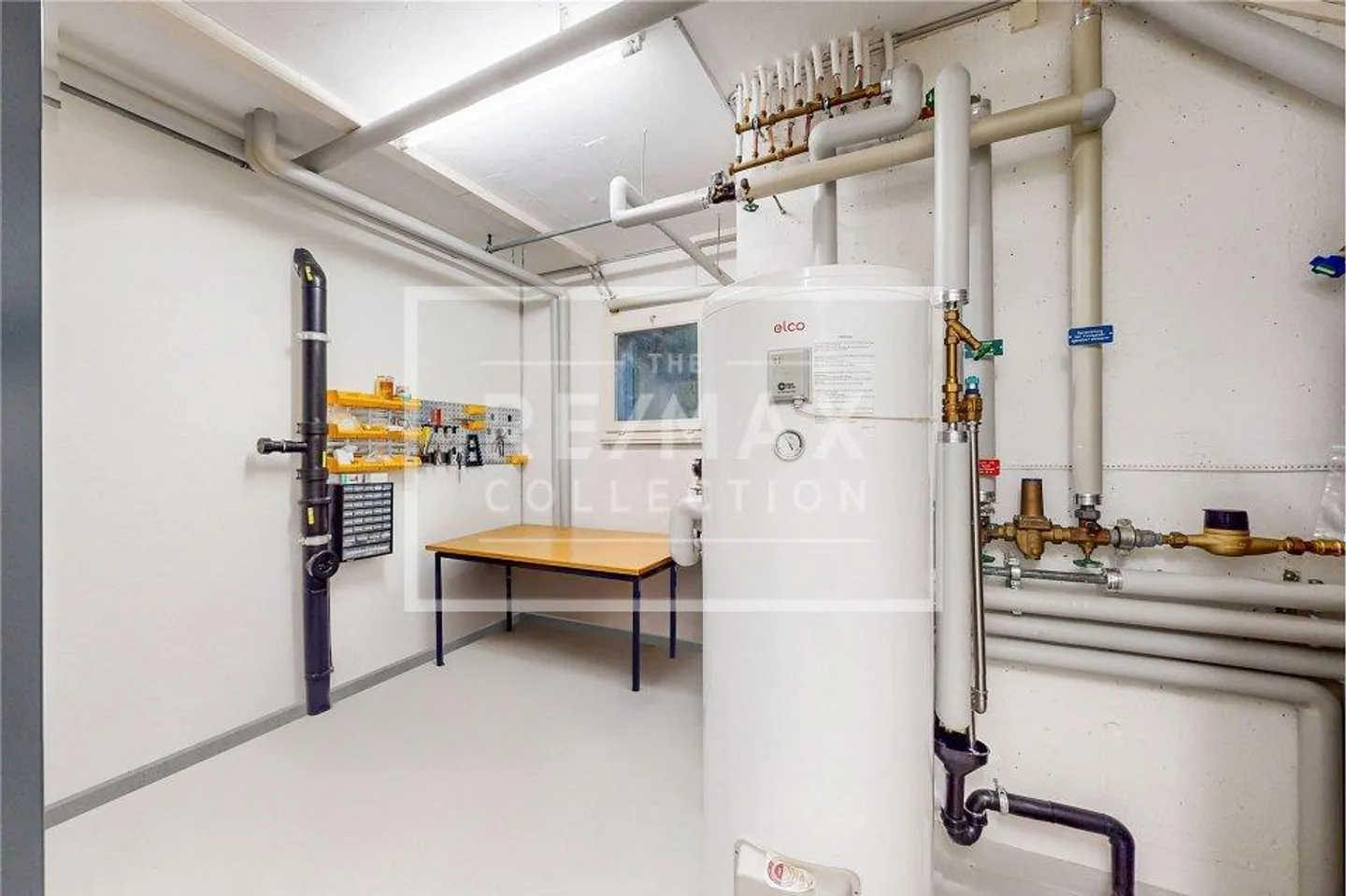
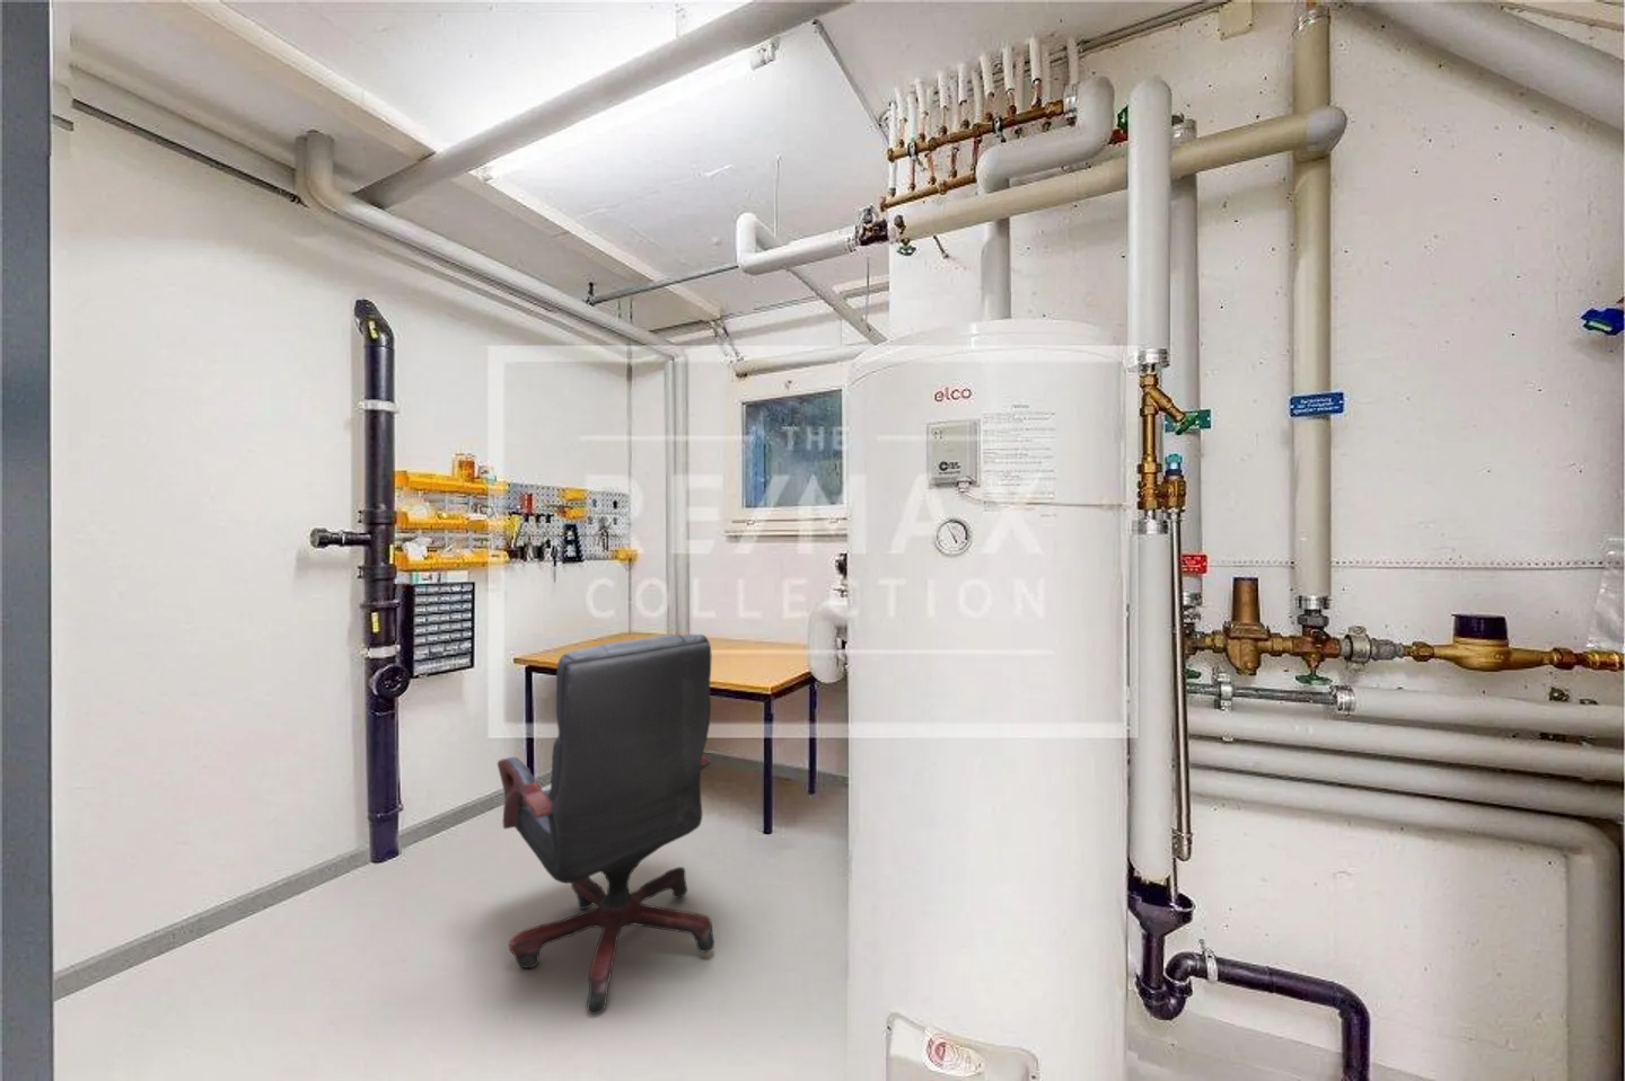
+ office chair (607, 784)
